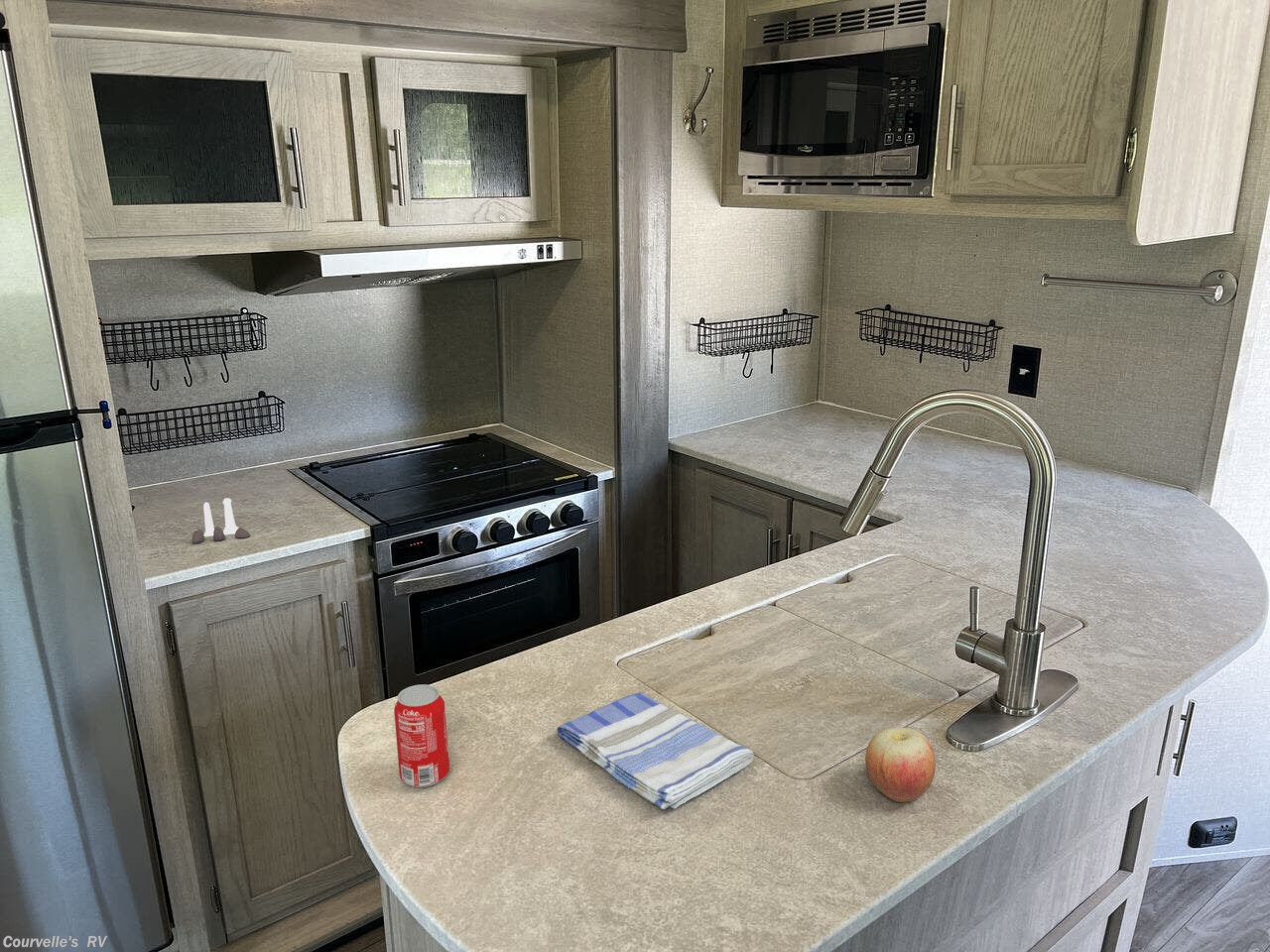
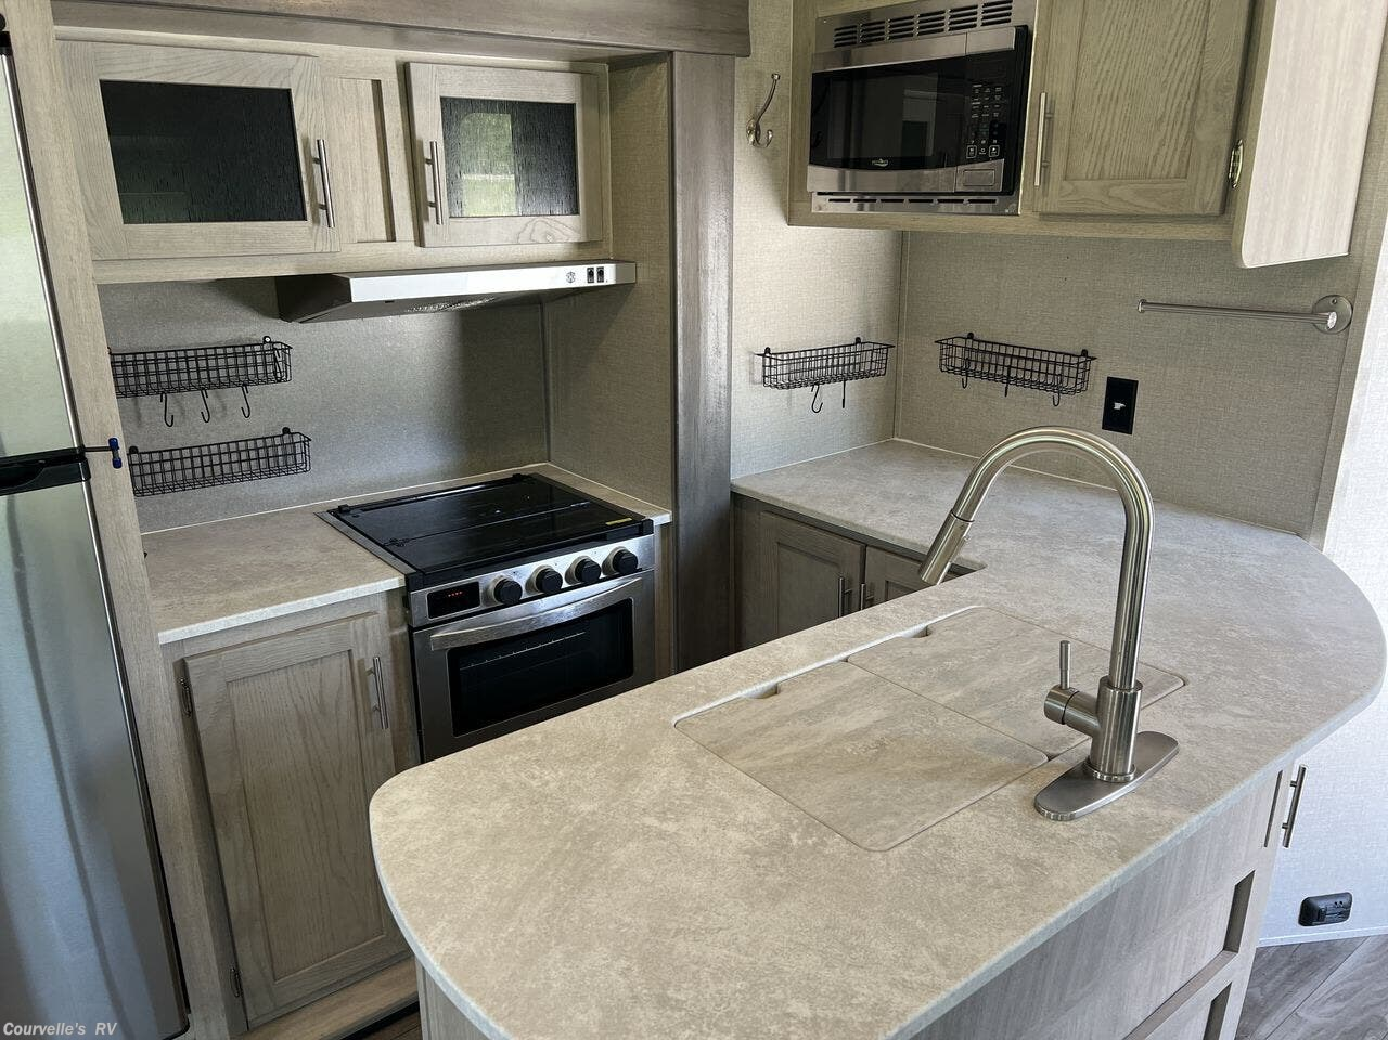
- apple (899, 762)
- beverage can (422, 736)
- salt and pepper shaker set (225, 519)
- dish towel (653, 742)
